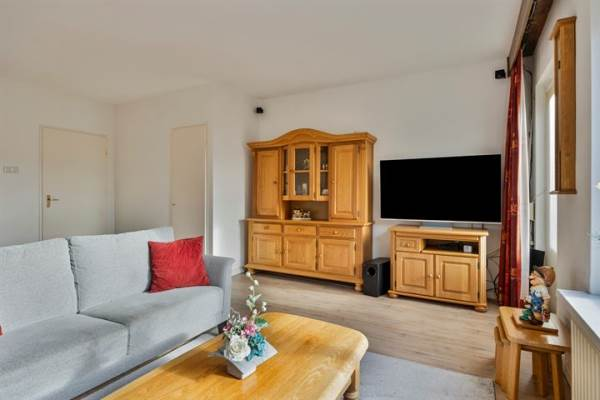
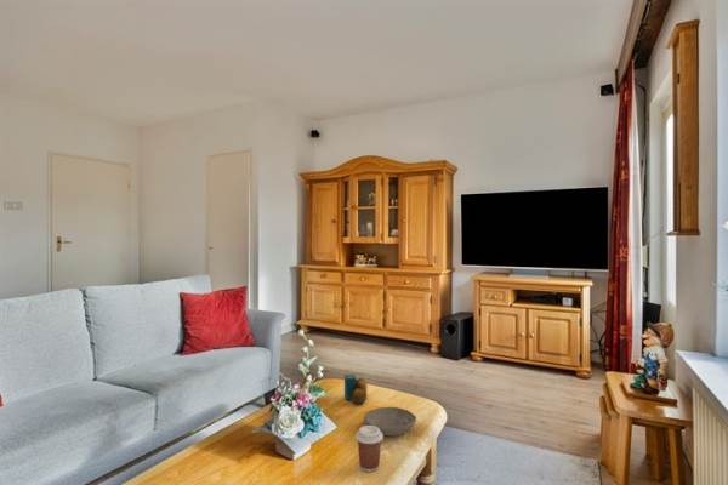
+ coffee cup (369, 447)
+ candle (358, 387)
+ bowl (389, 422)
